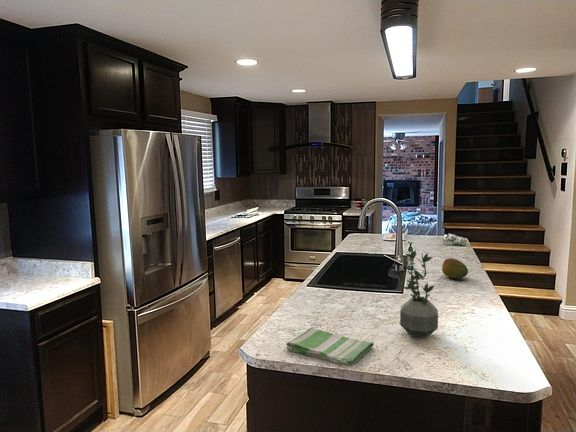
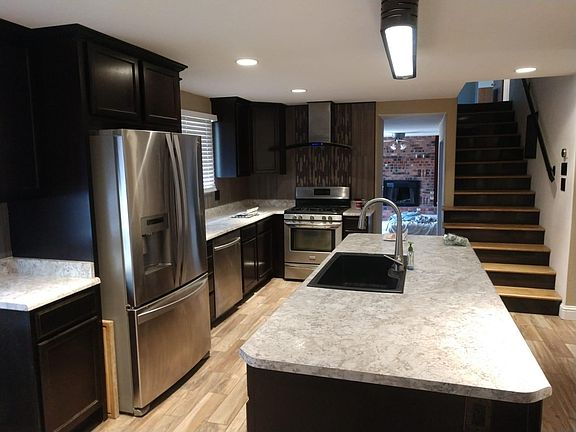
- fruit (454, 268)
- dish towel (329, 344)
- potted plant (419, 294)
